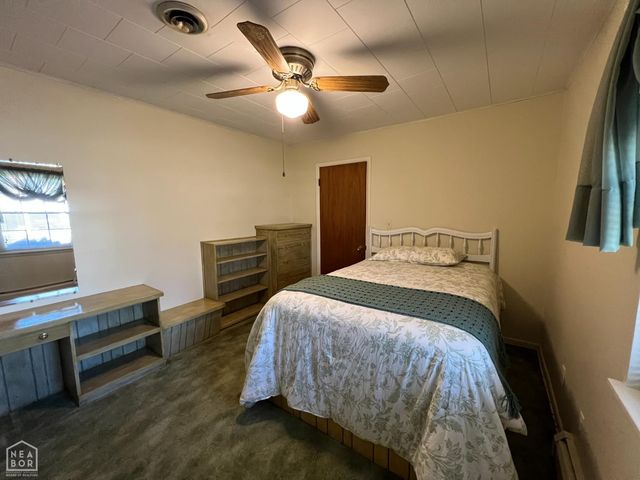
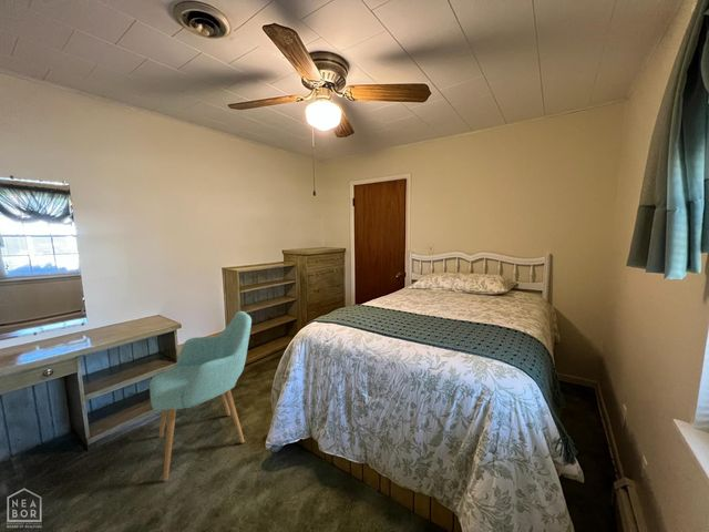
+ chair (205, 380)
